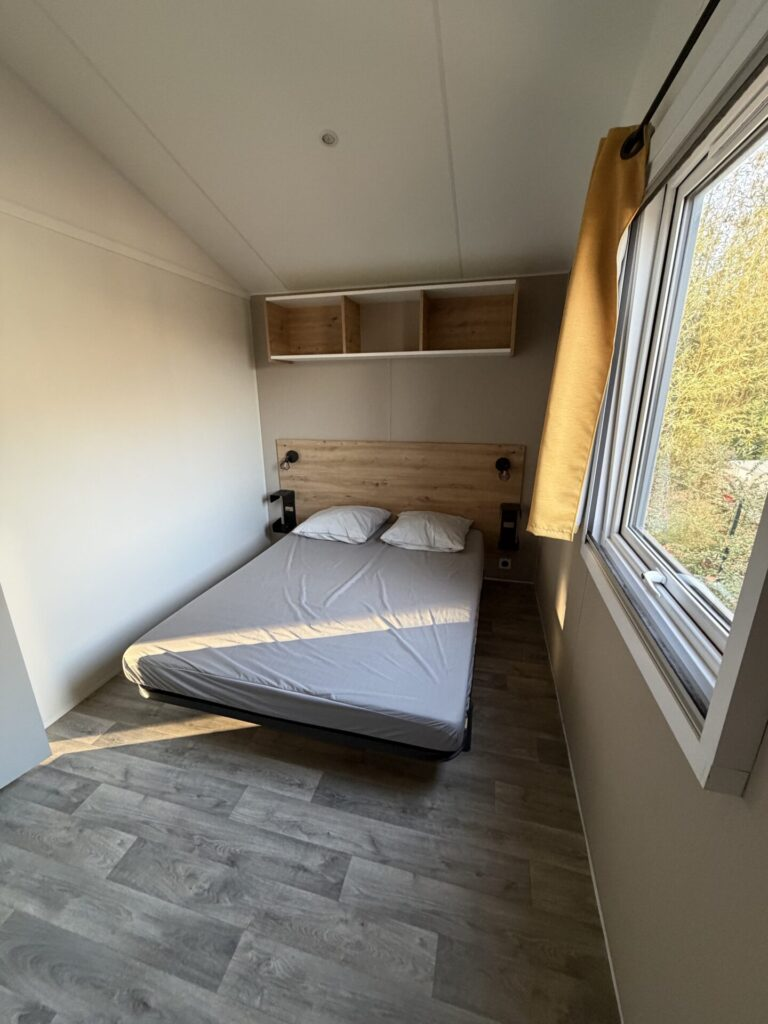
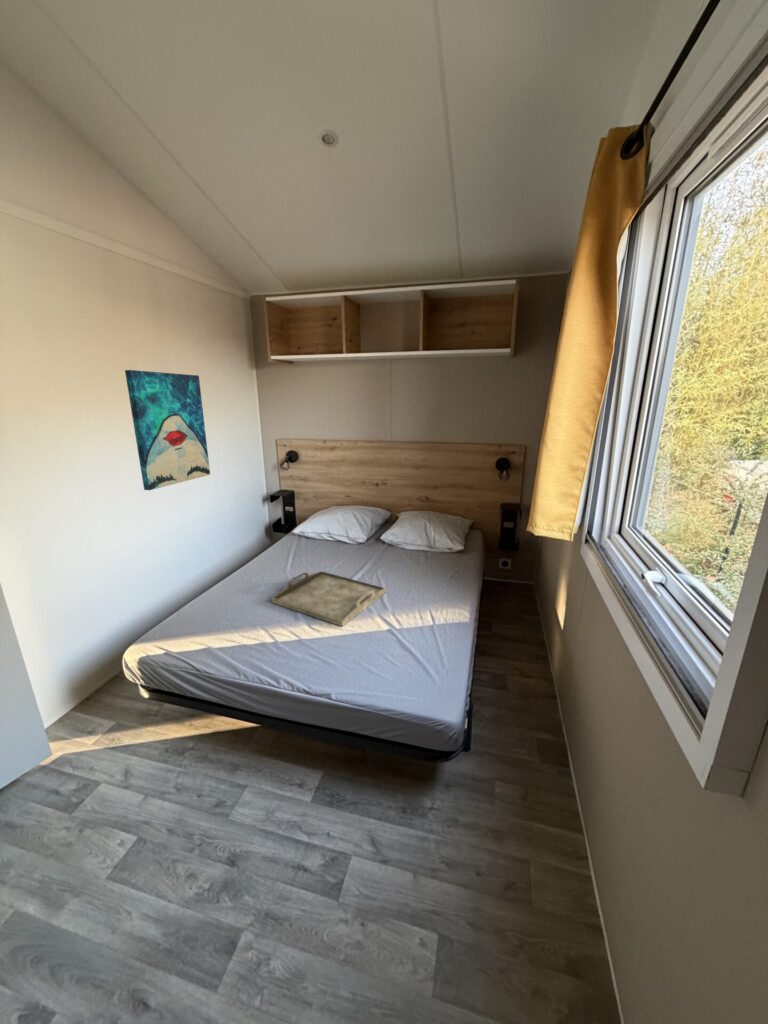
+ wall art (173, 429)
+ serving tray (330, 591)
